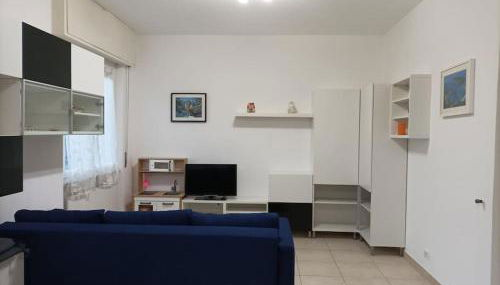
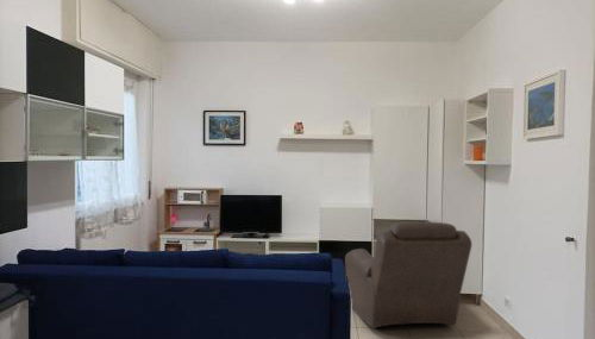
+ chair (403, 268)
